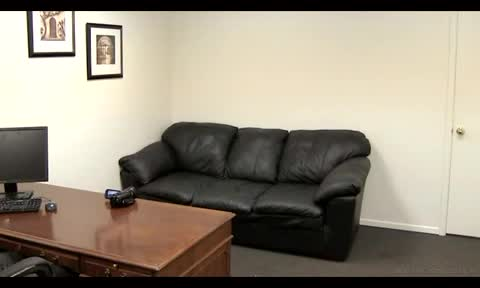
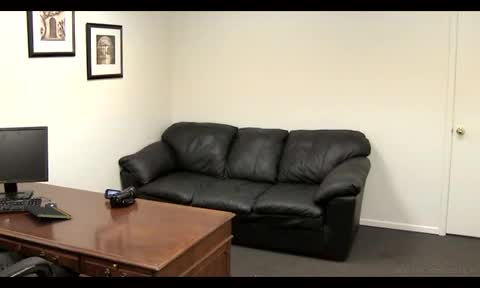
+ notepad (47, 211)
